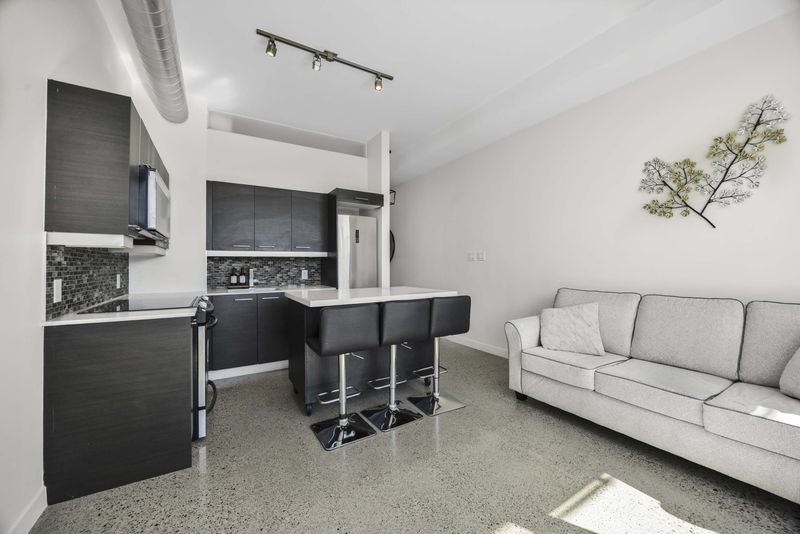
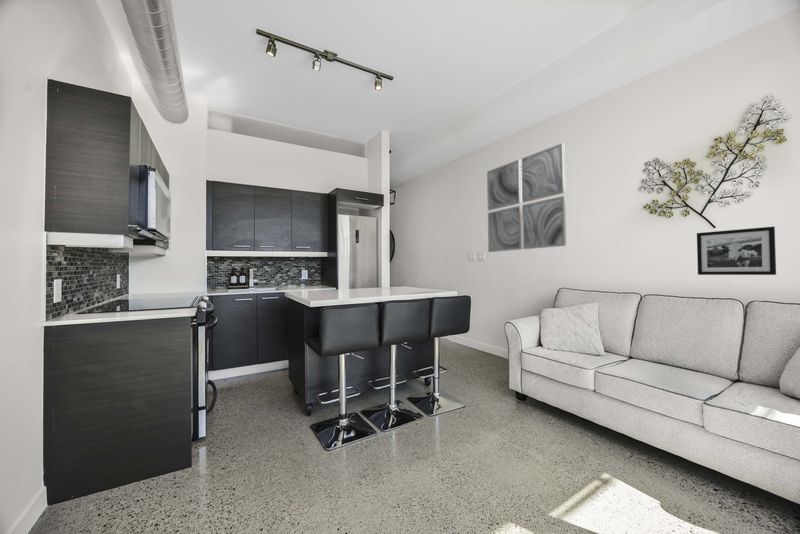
+ picture frame (733, 252)
+ wall art (522, 205)
